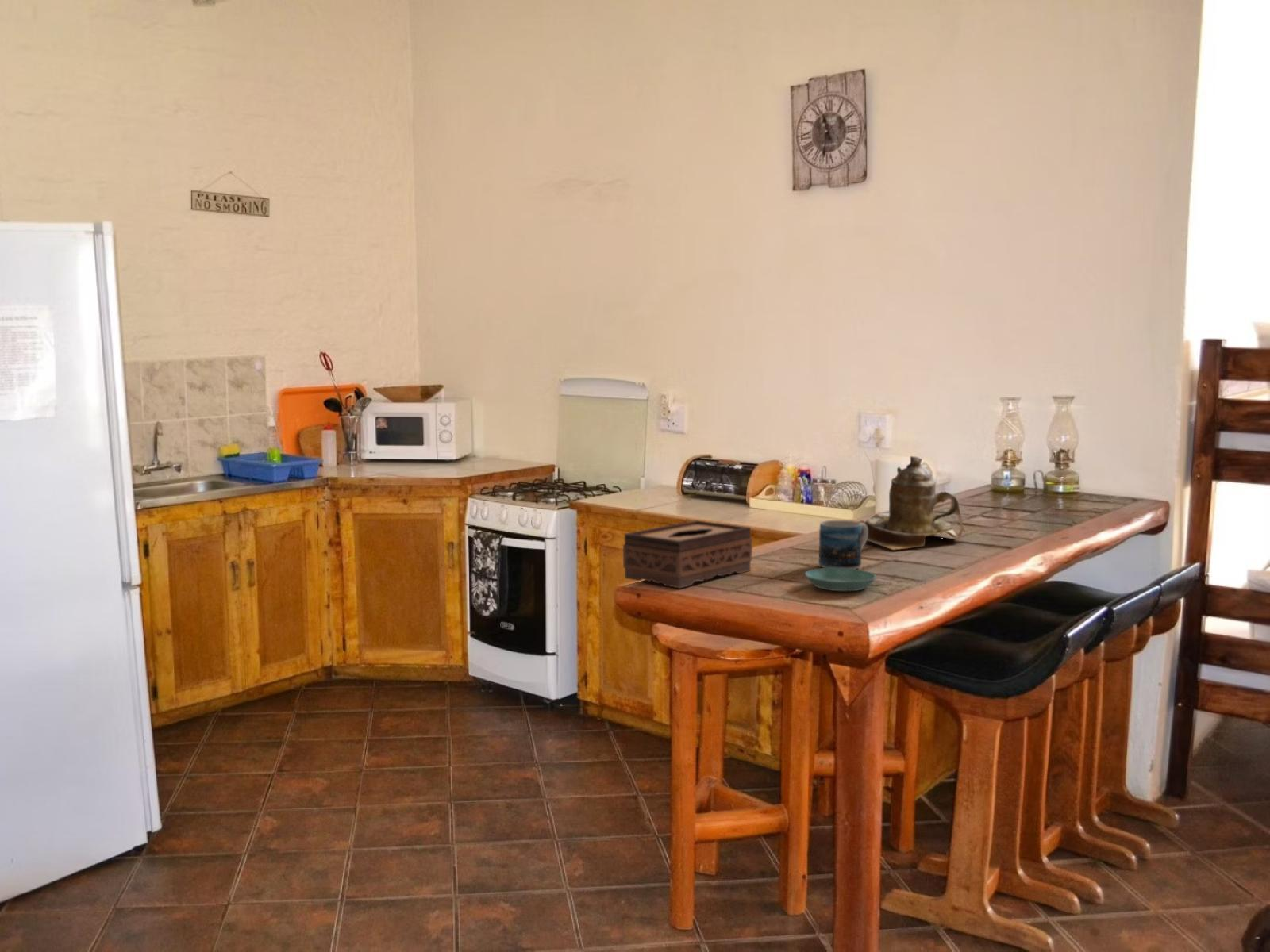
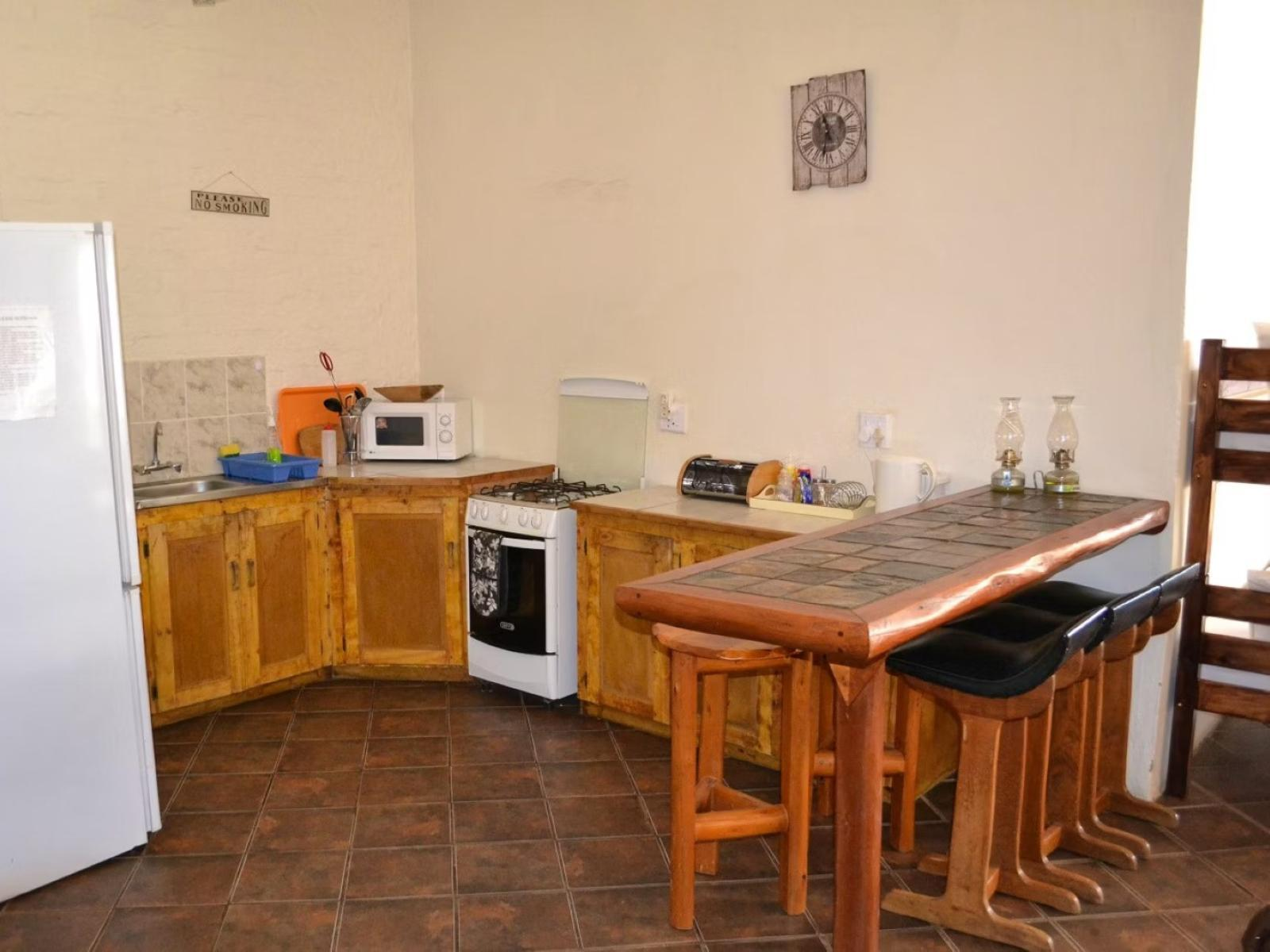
- teapot (901, 497)
- saucer (840, 580)
- mug (846, 543)
- tissue box (688, 552)
